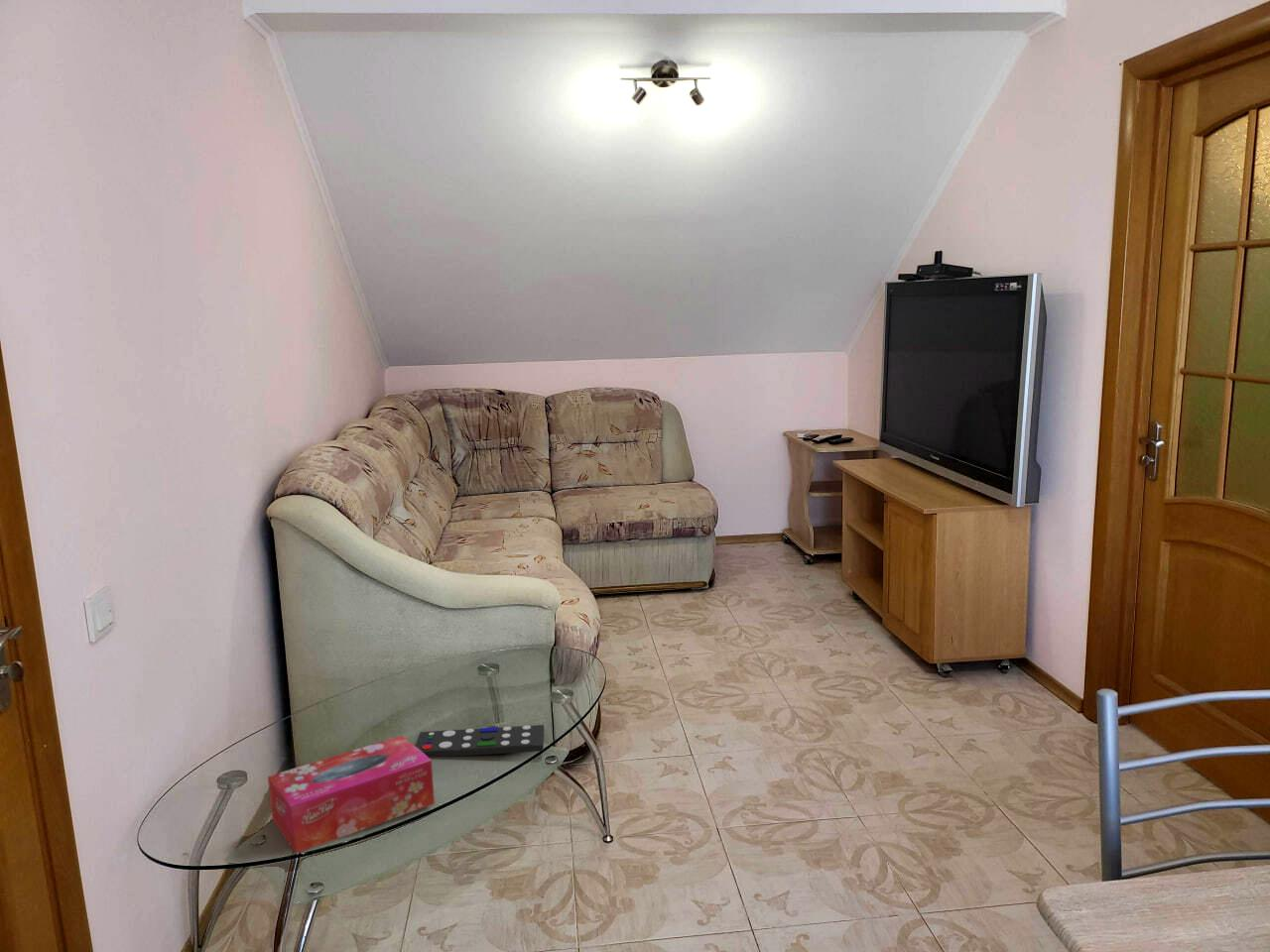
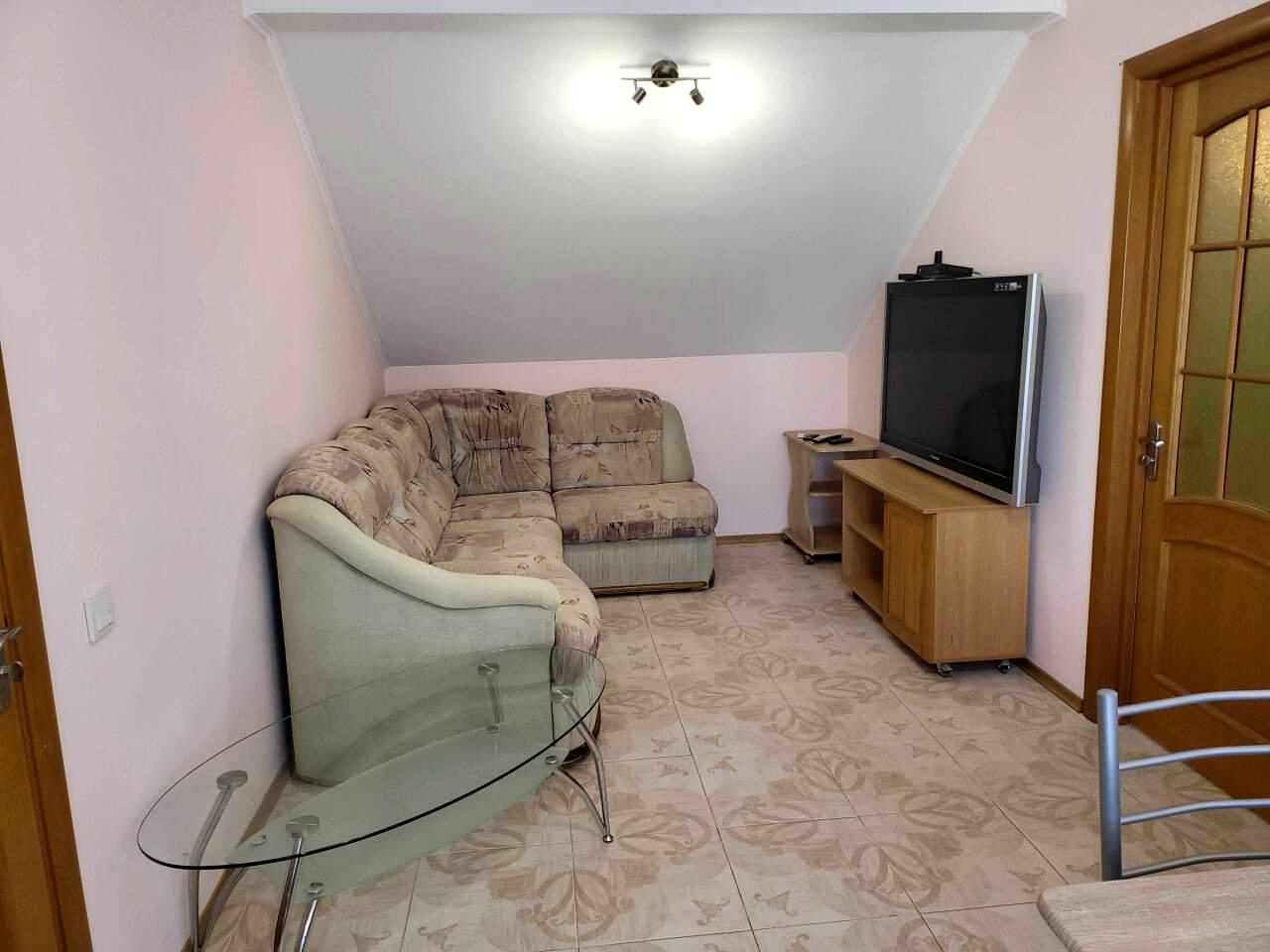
- tissue box (352, 790)
- remote control (480, 740)
